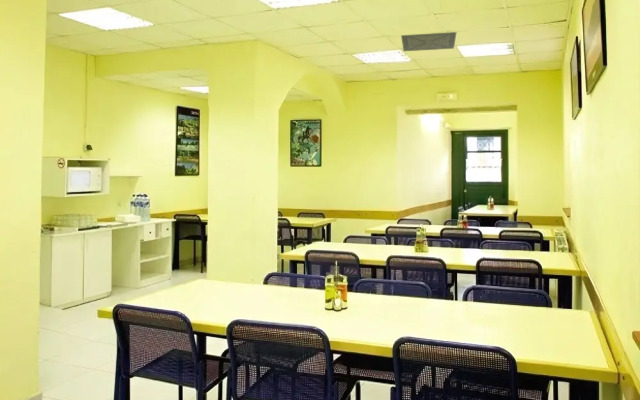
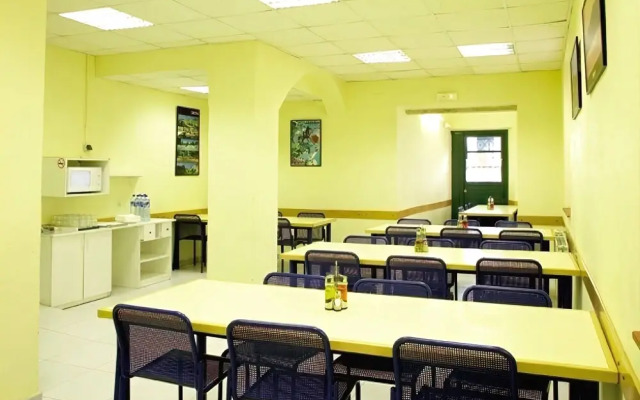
- ceiling vent (428, 42)
